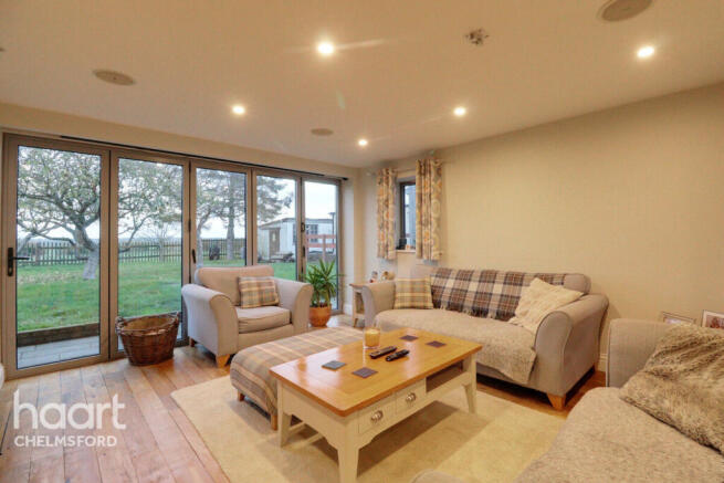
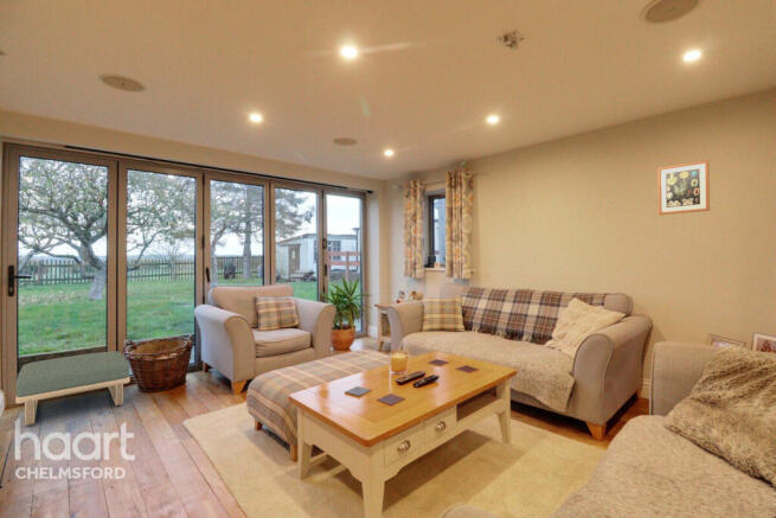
+ footstool (76, 380)
+ wall art (682, 188)
